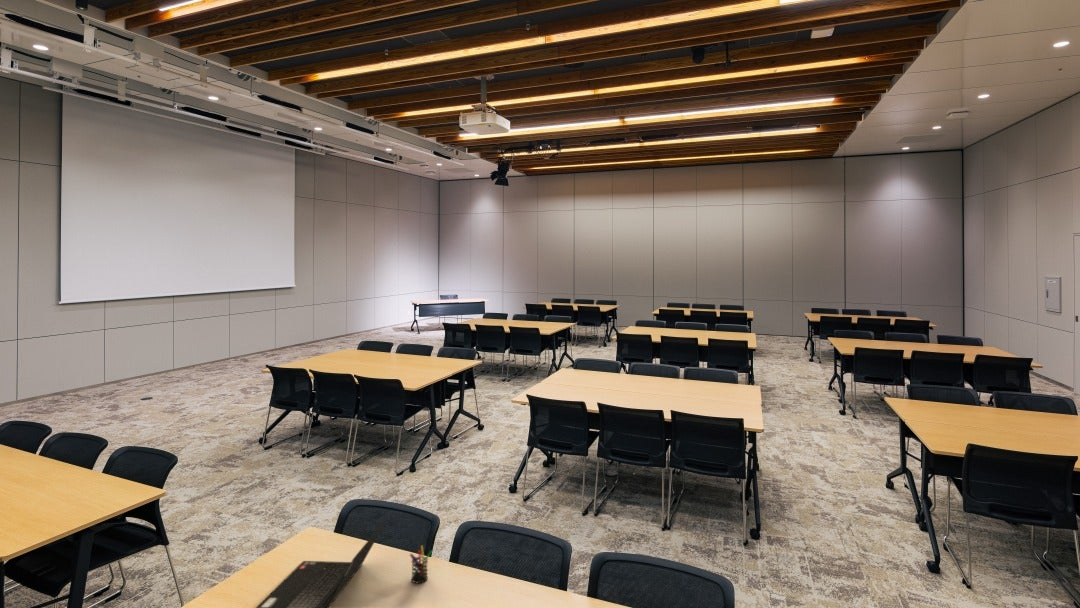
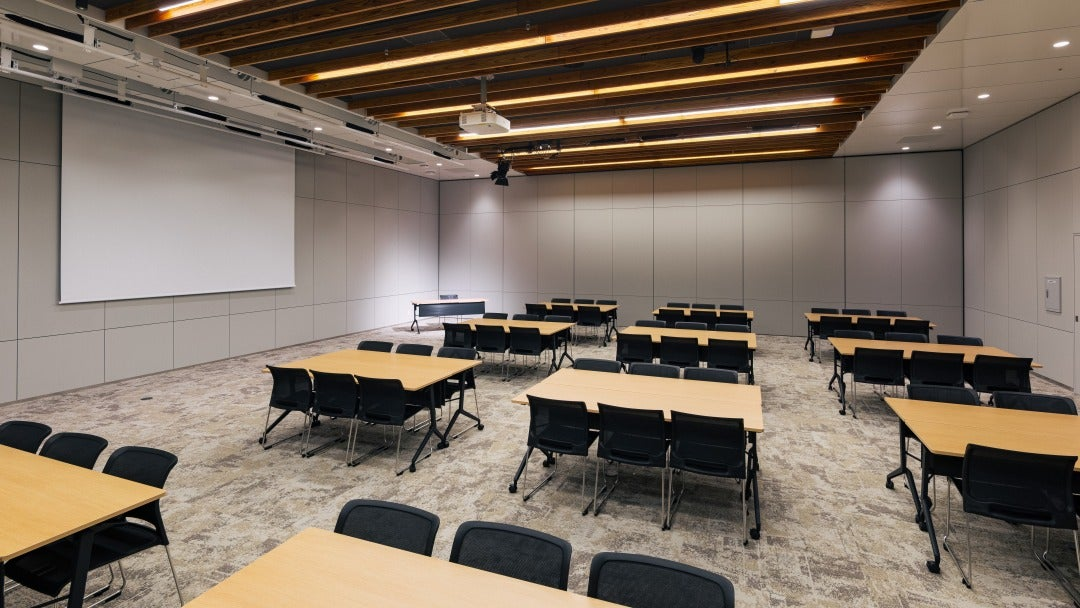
- pen holder (421, 563)
- laptop computer (326, 562)
